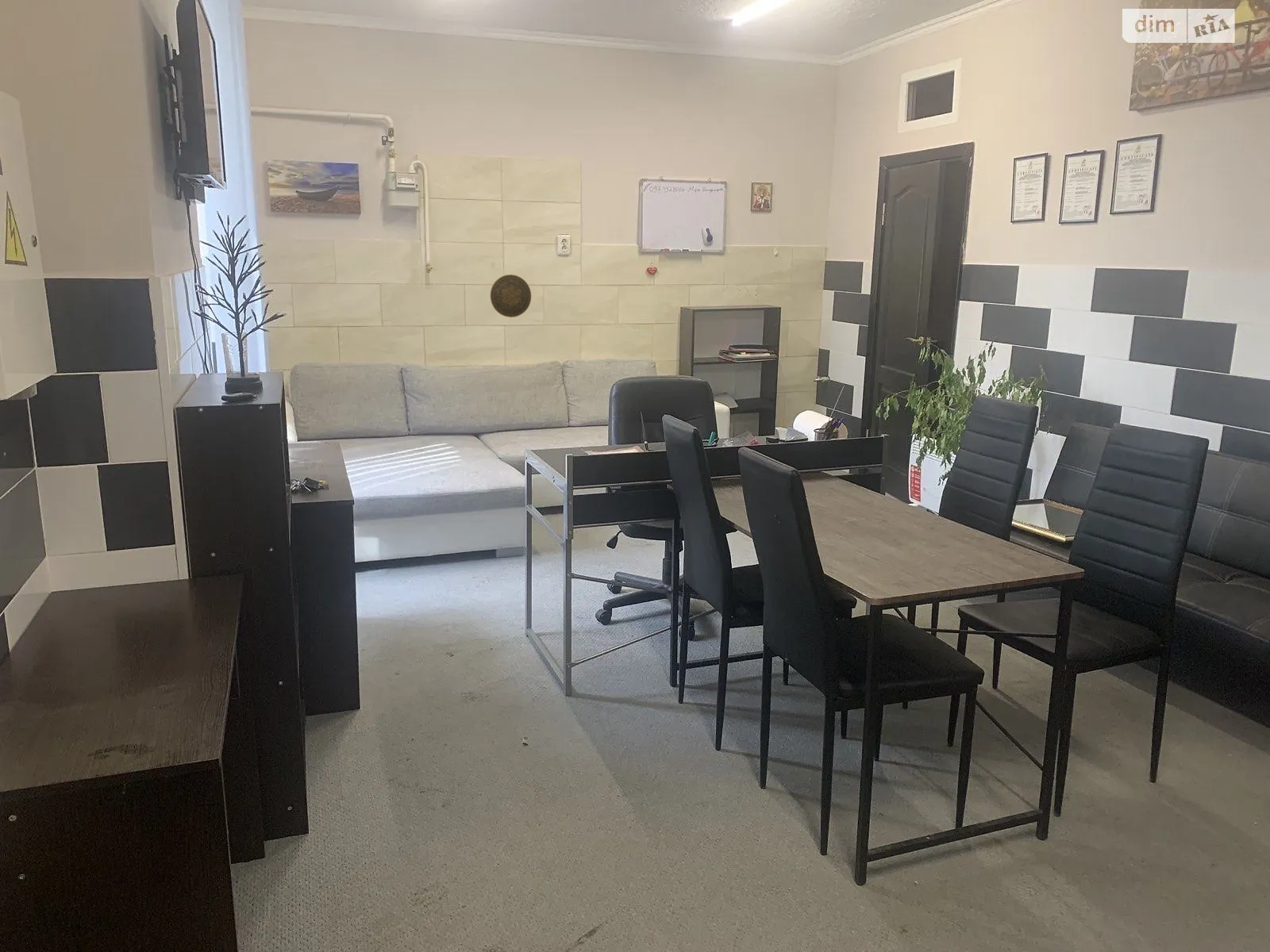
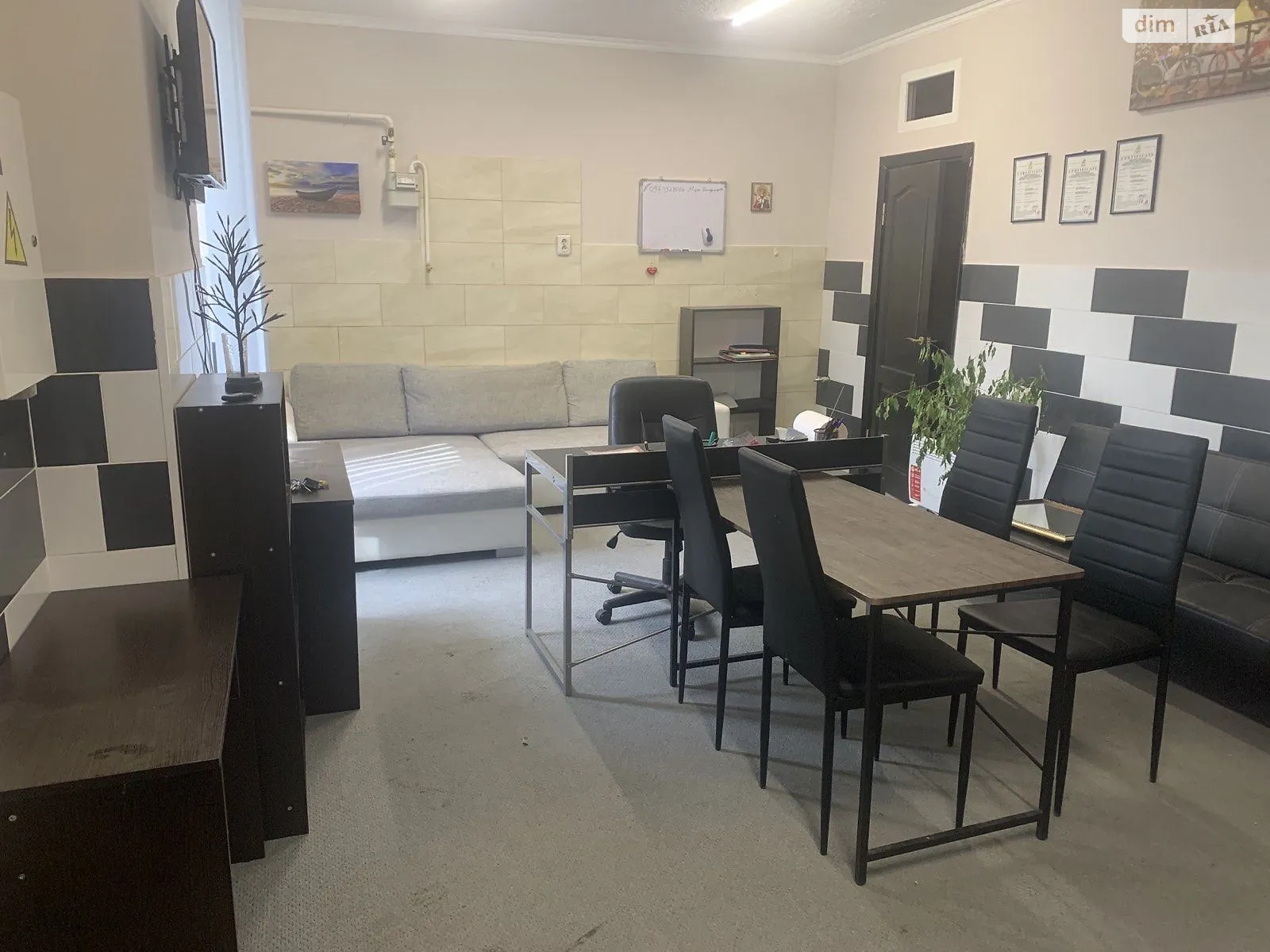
- decorative plate (511, 296)
